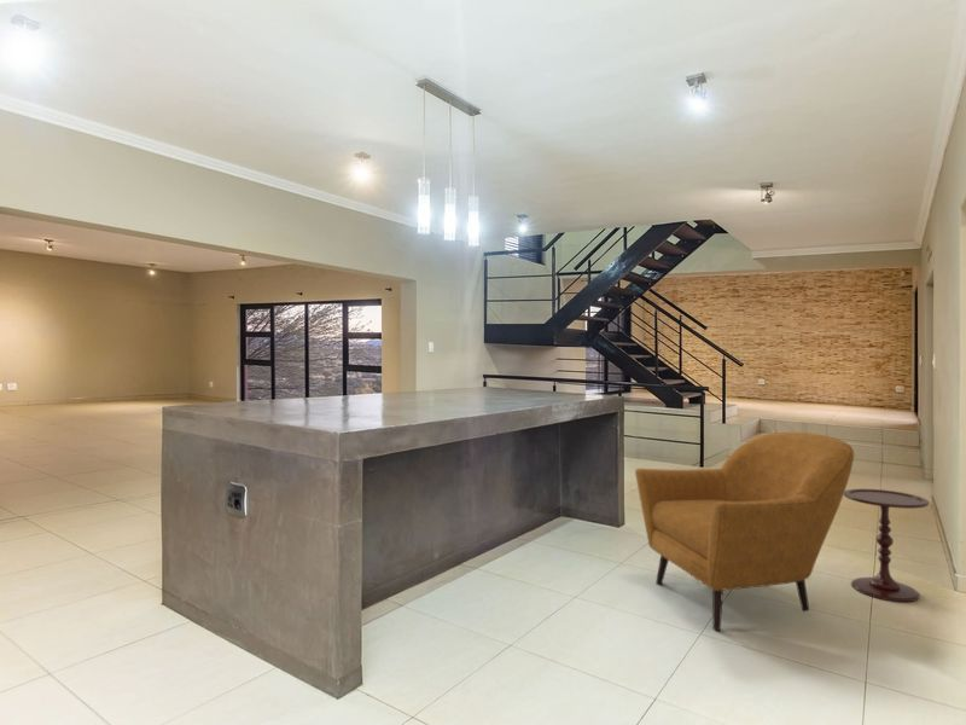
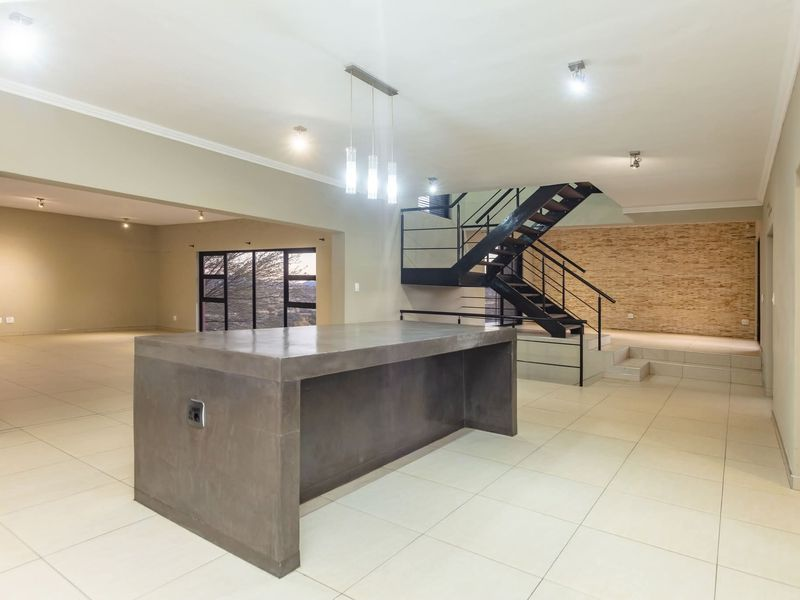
- side table (884, 543)
- armchair (747, 517)
